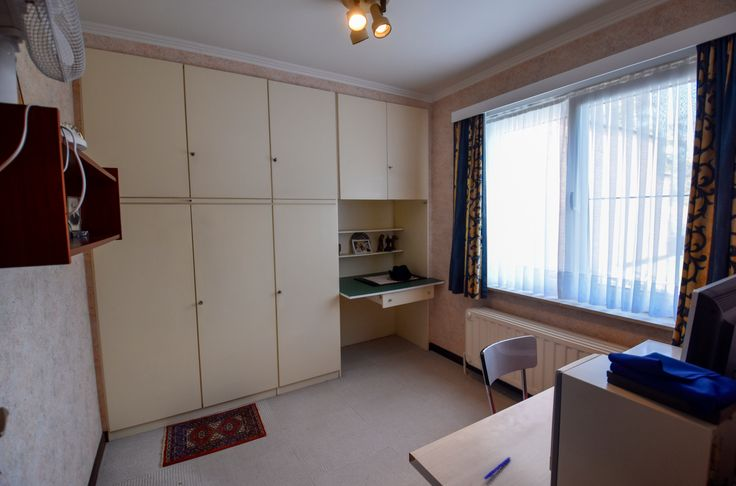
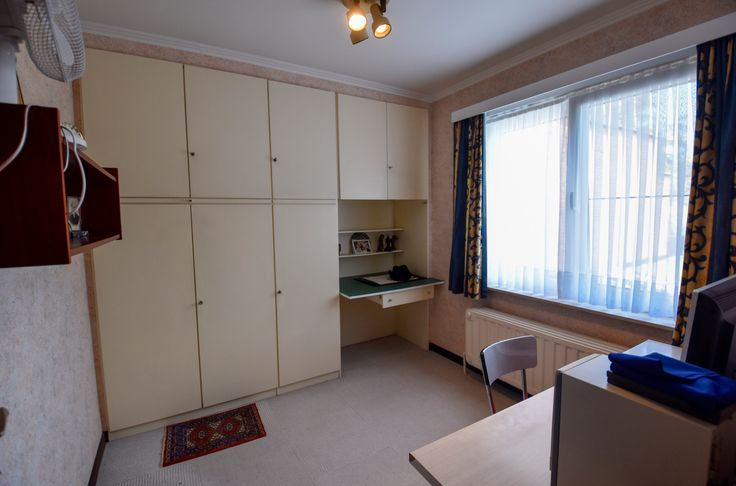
- pen (498, 467)
